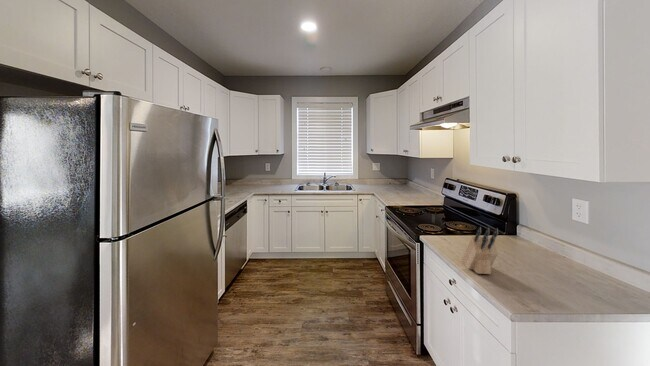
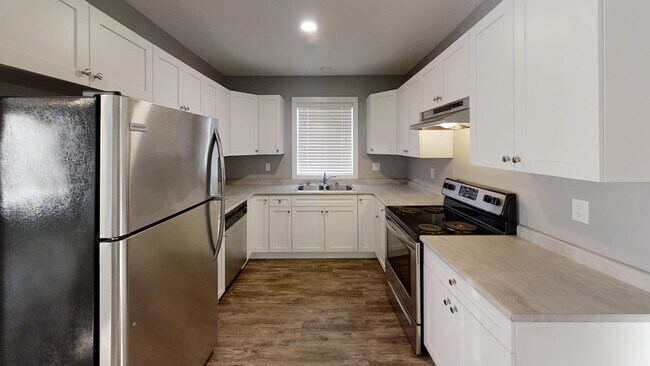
- knife block (479, 247)
